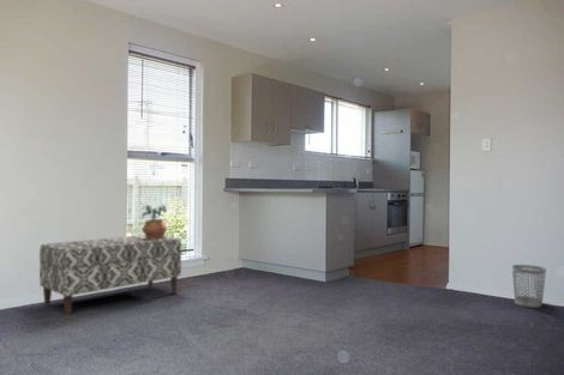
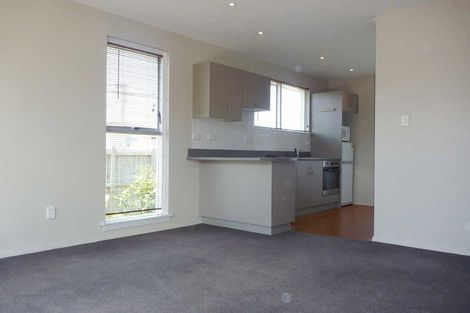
- potted plant (154, 220)
- bench (114, 270)
- wastebasket (528, 285)
